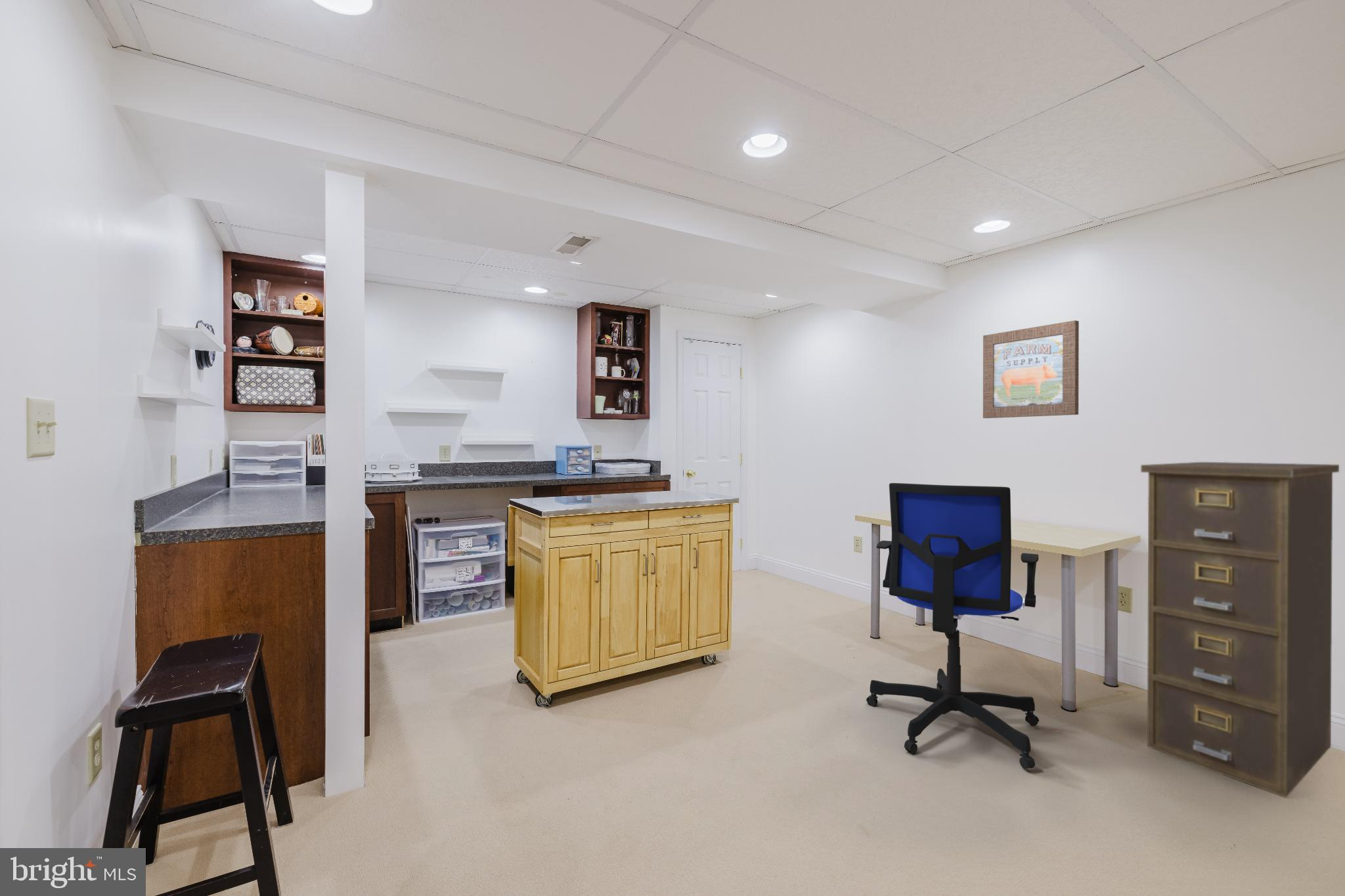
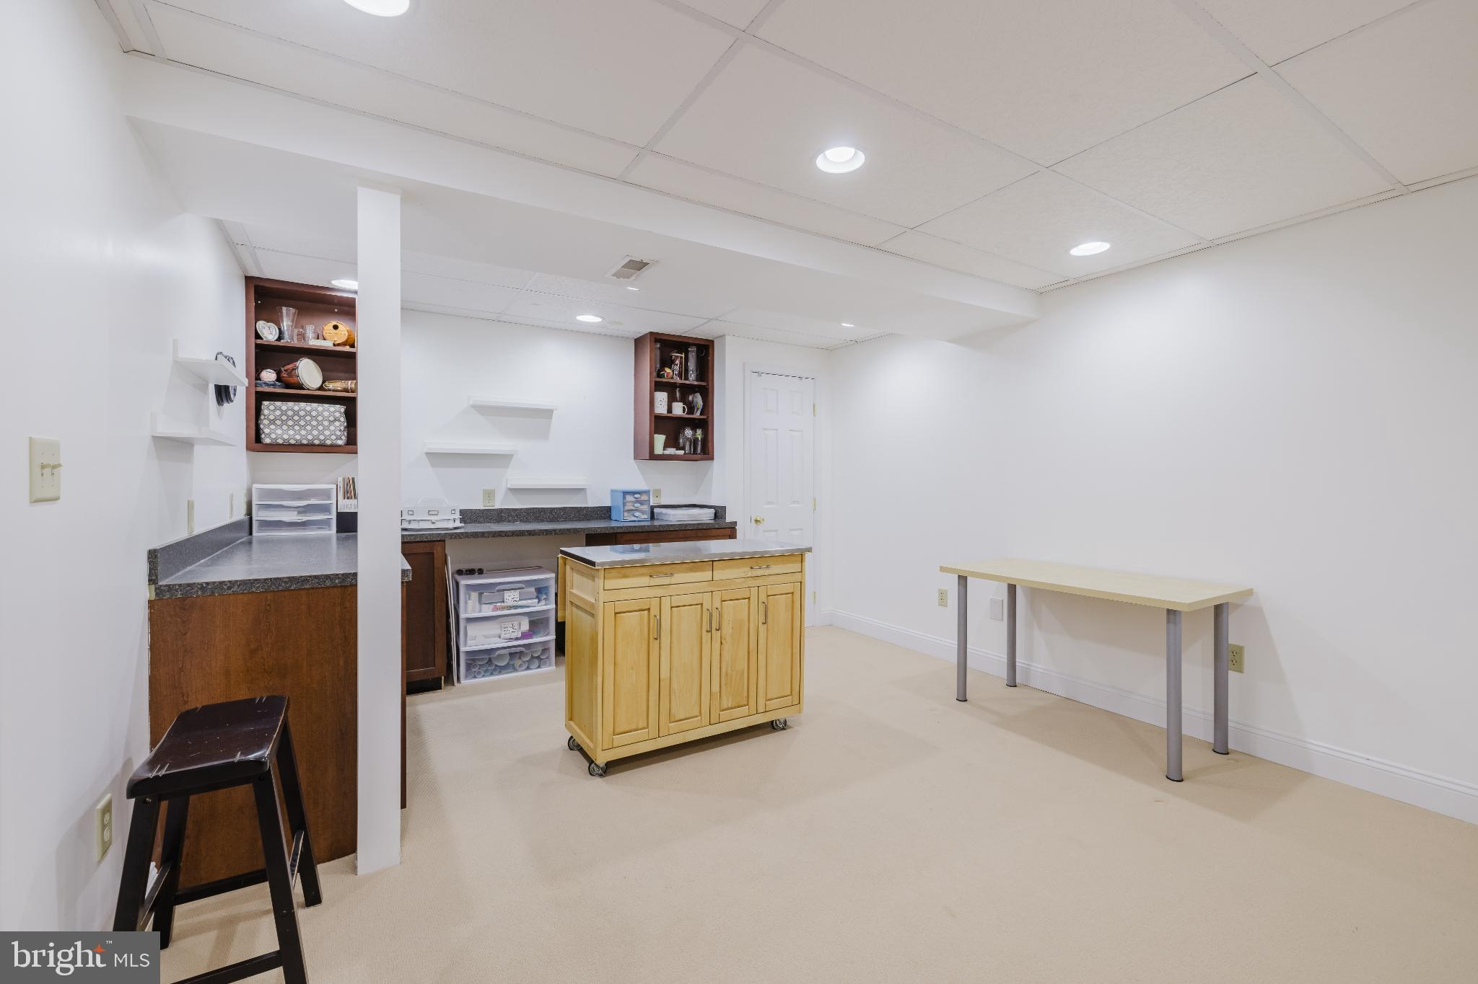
- office chair (946, 603)
- filing cabinet (1239, 606)
- wall art (1028, 372)
